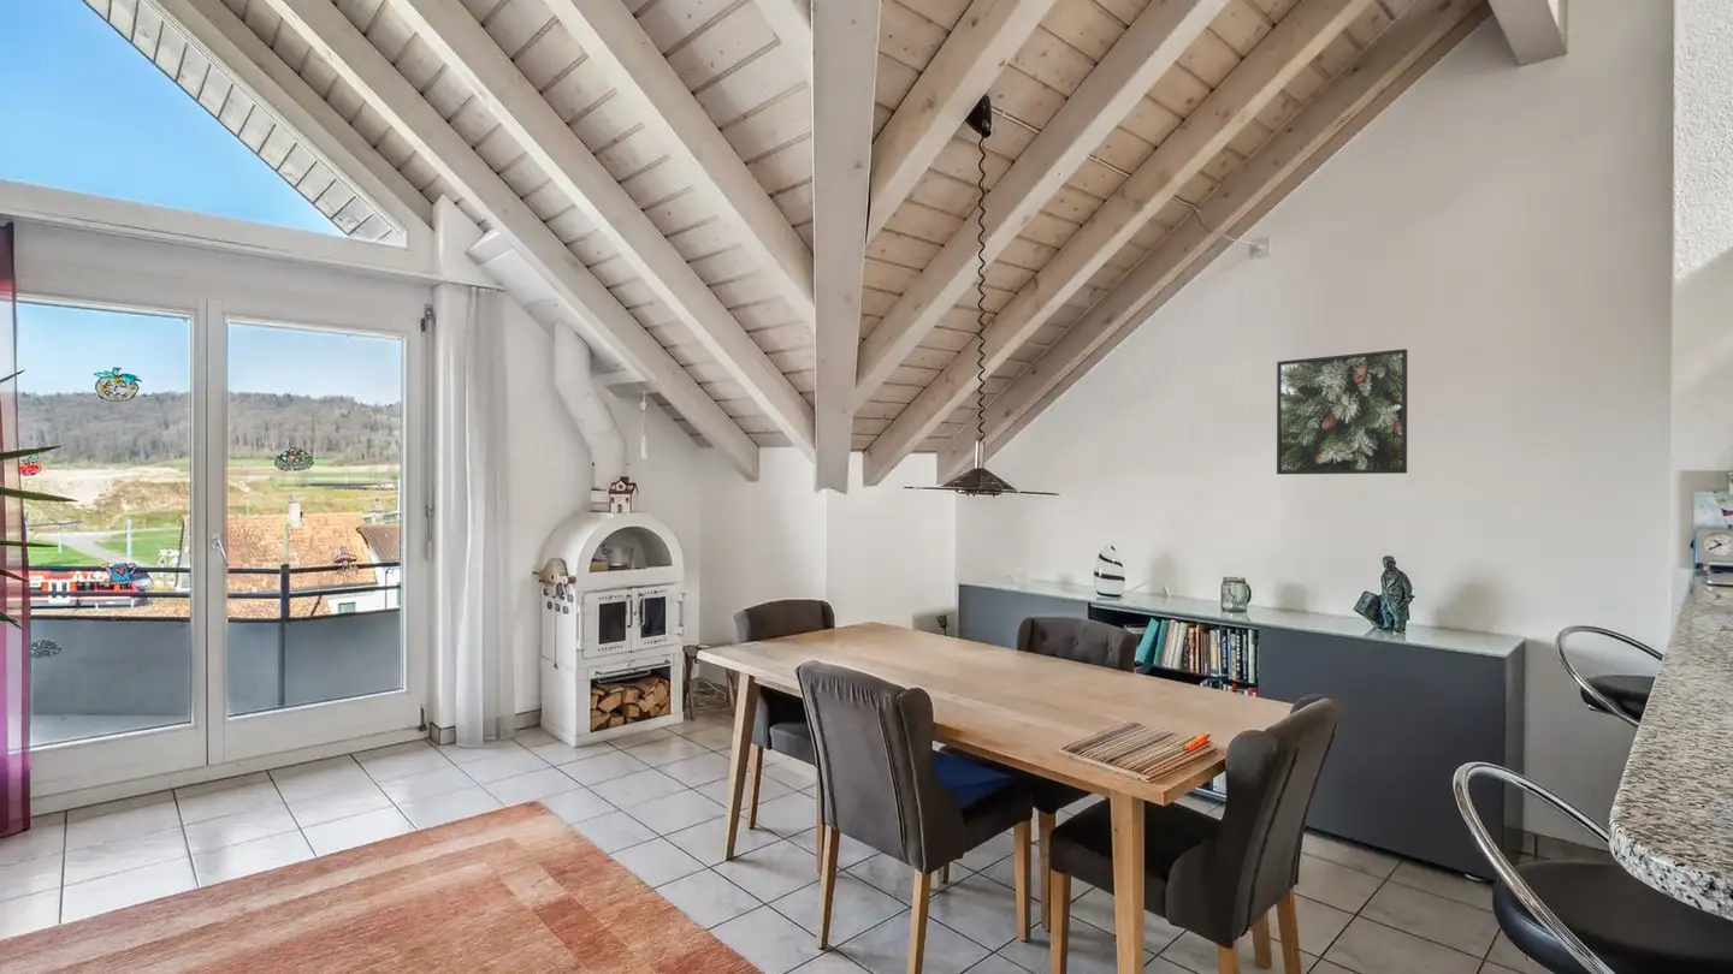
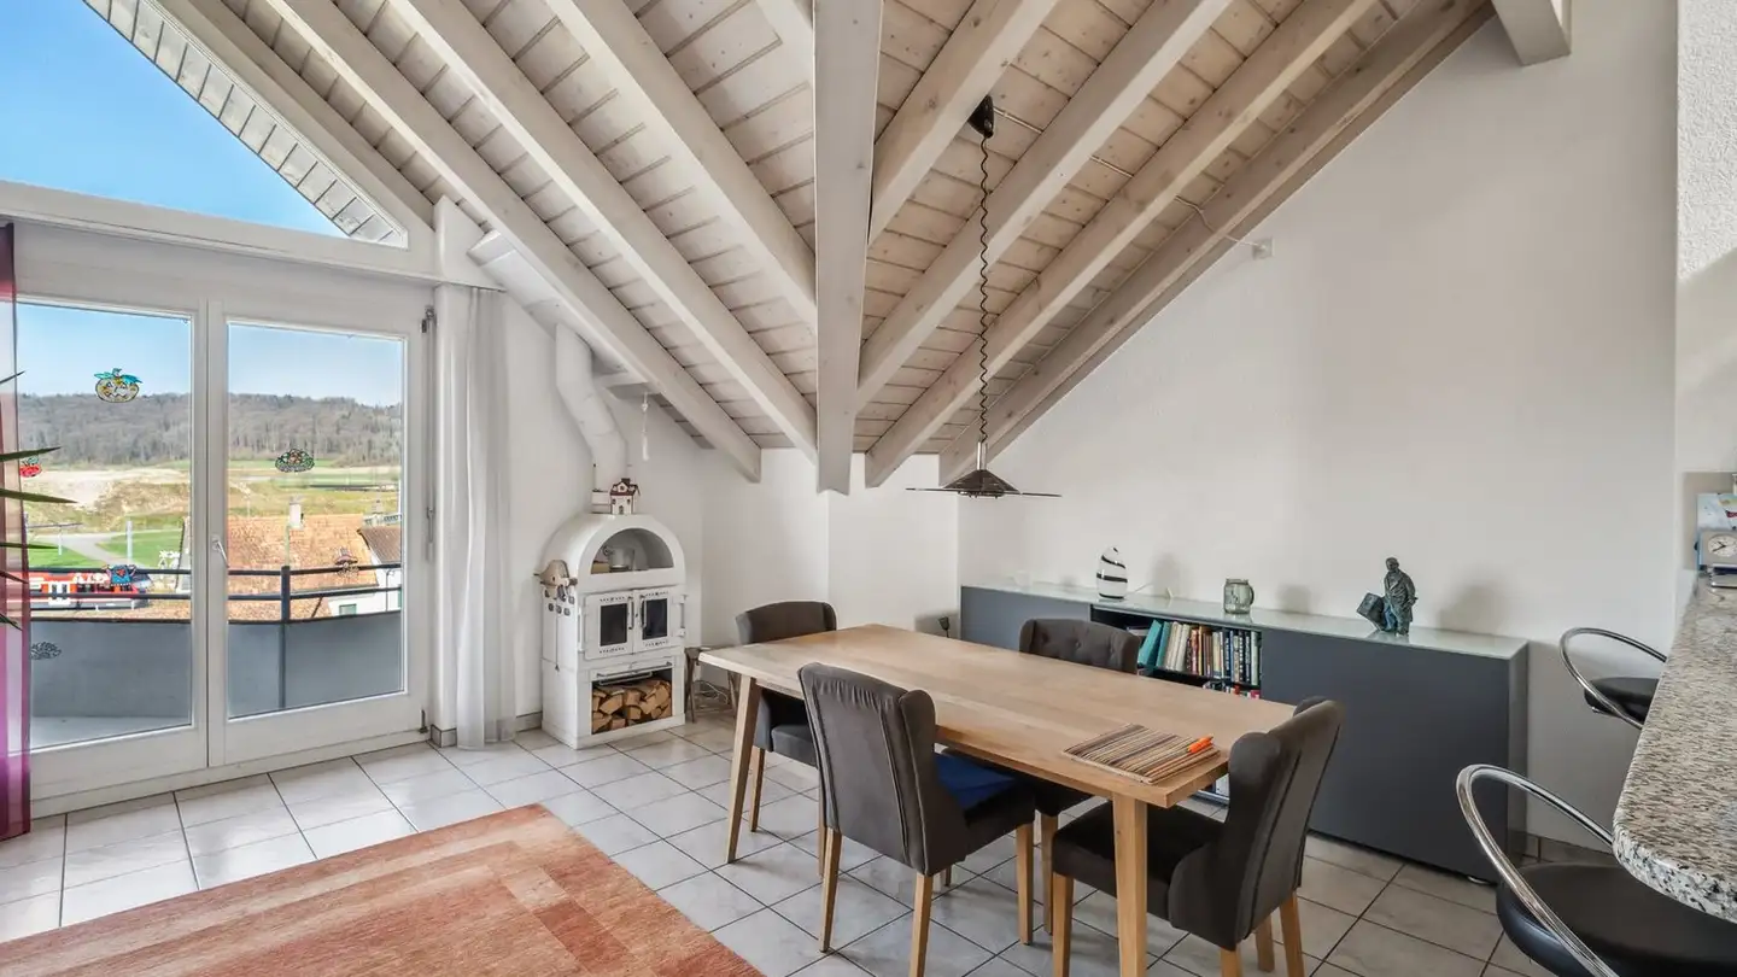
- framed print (1338, 414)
